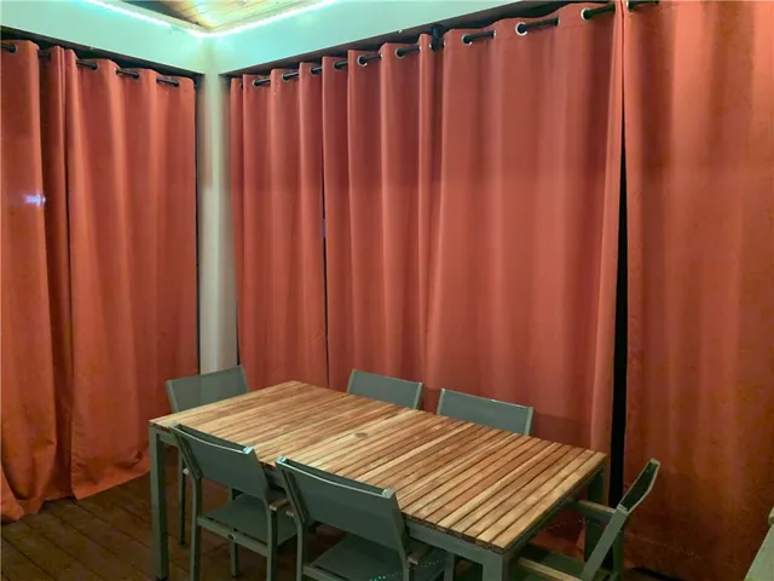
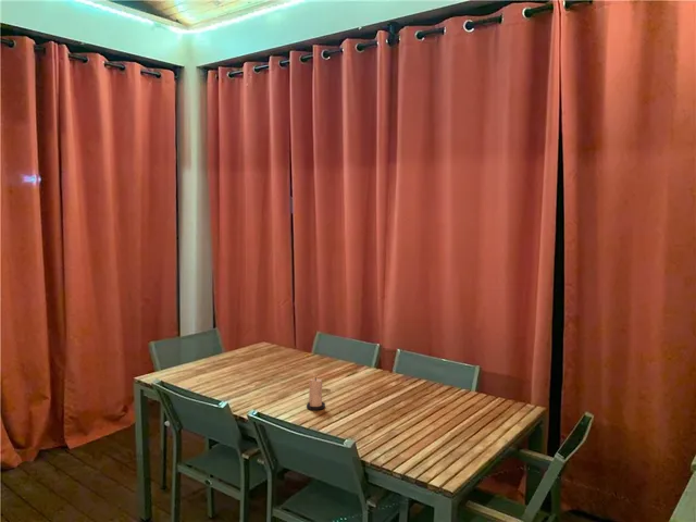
+ candle (315, 391)
